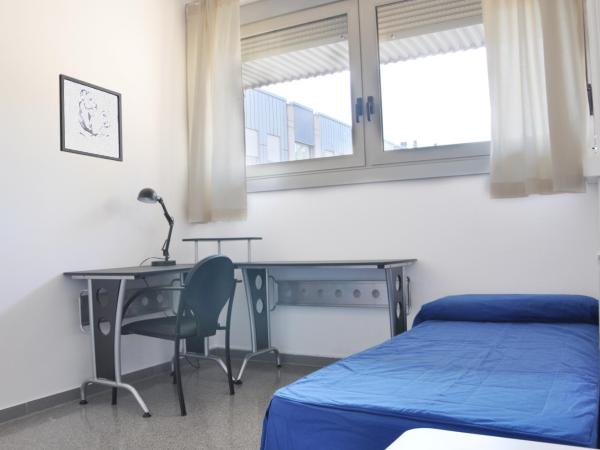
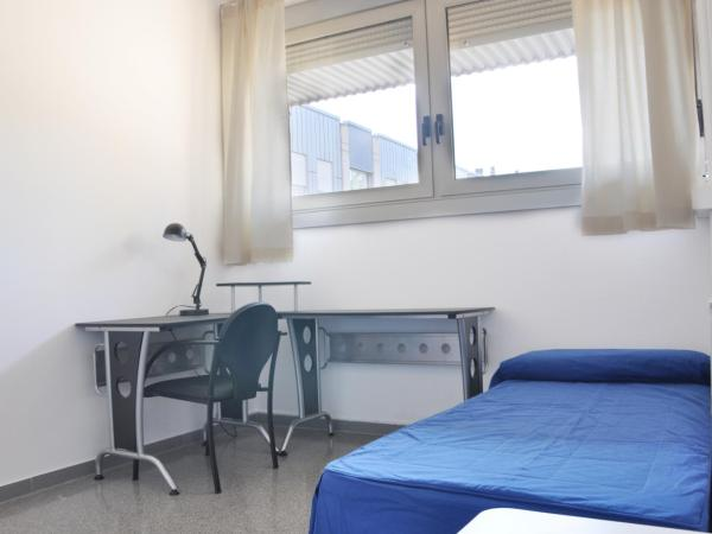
- wall art (92, 120)
